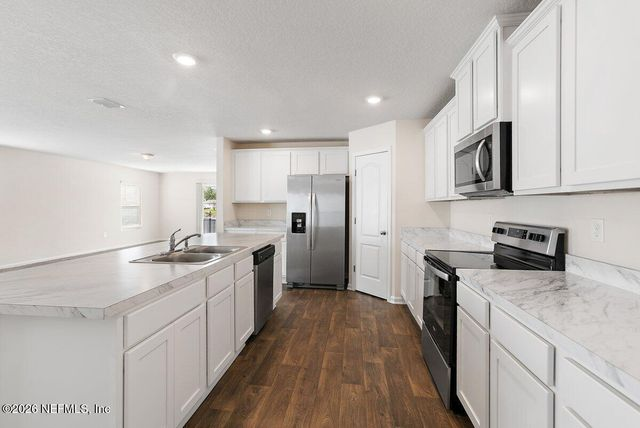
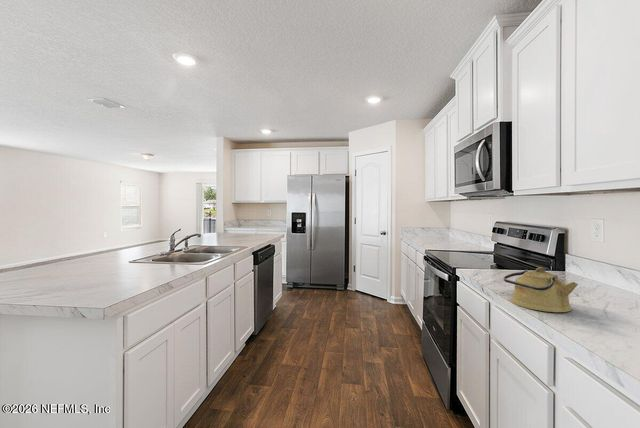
+ kettle (544, 287)
